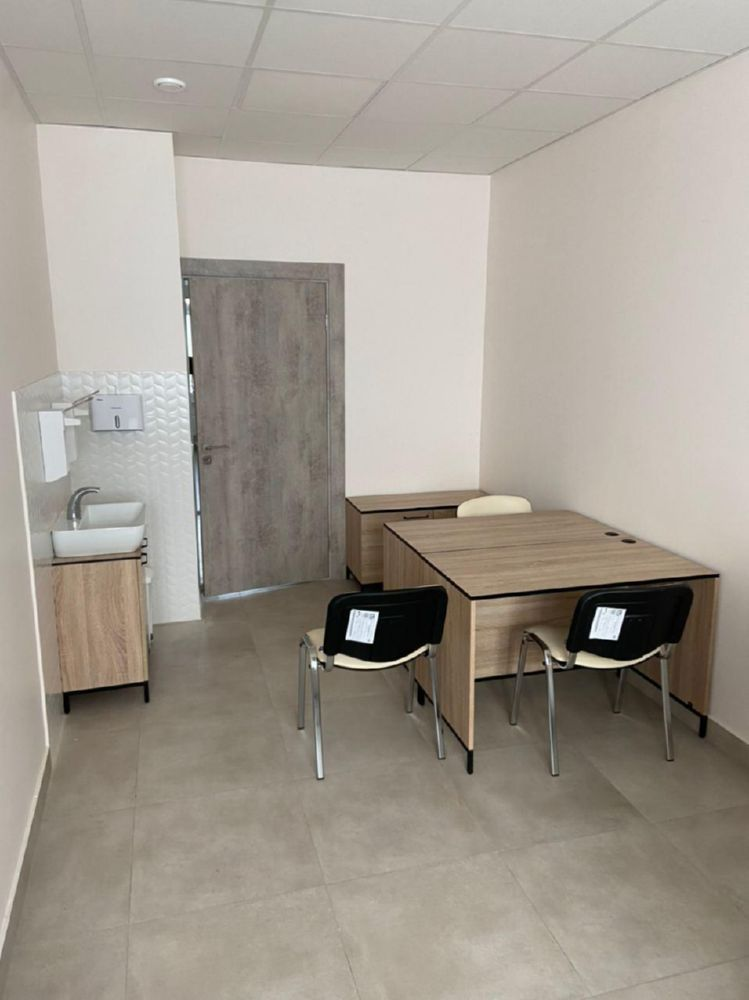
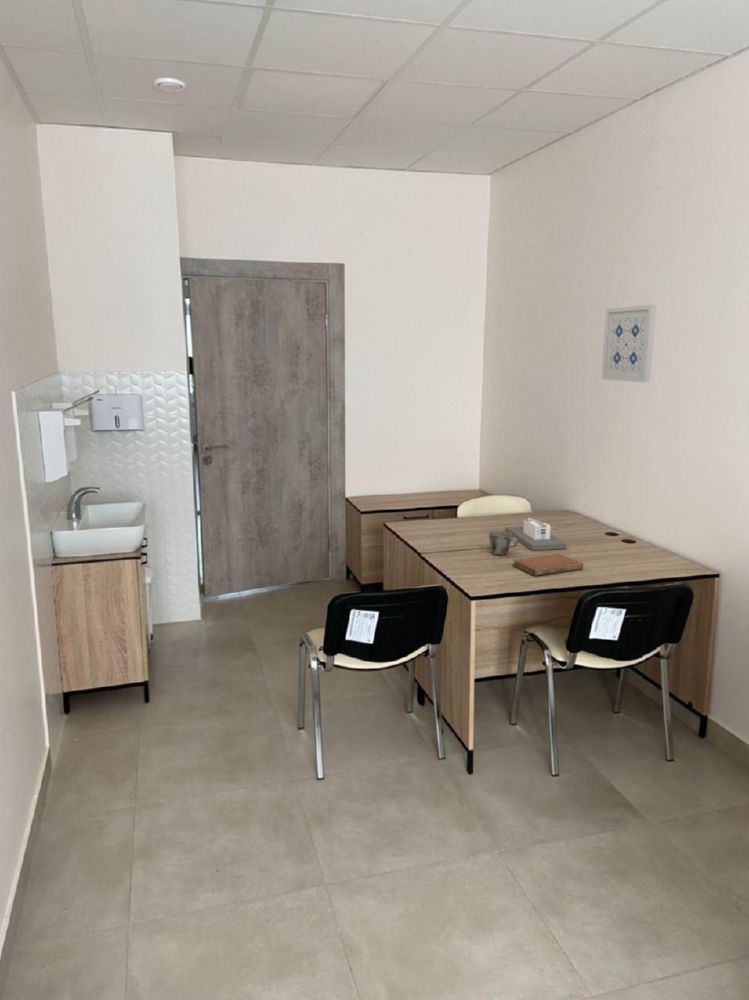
+ architectural model (534, 530)
+ mug (501, 543)
+ wall art (627, 344)
+ notebook (547, 564)
